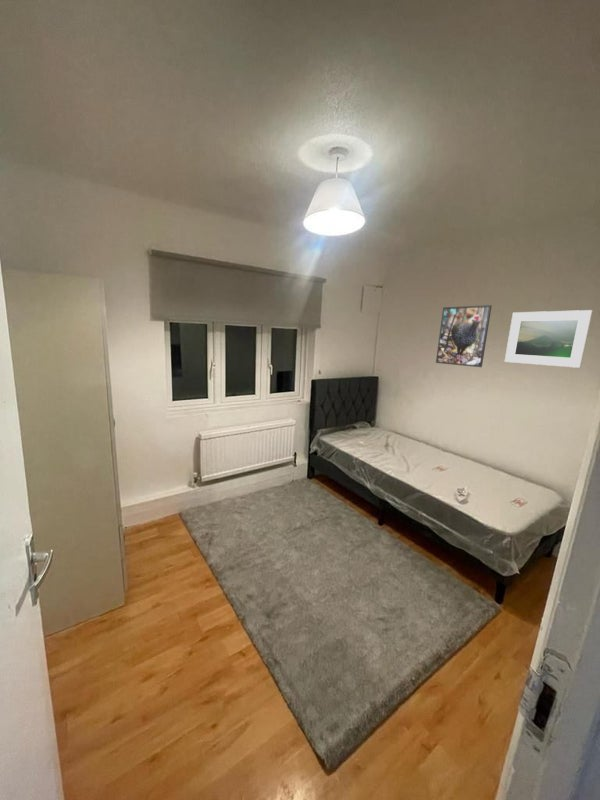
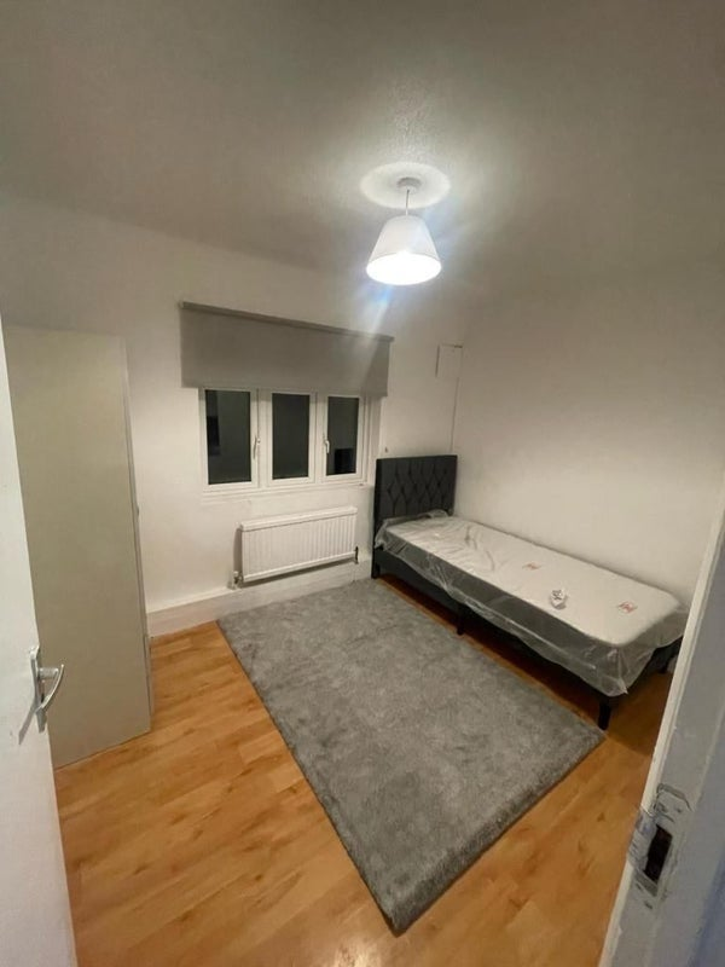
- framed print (461, 336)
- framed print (544, 338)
